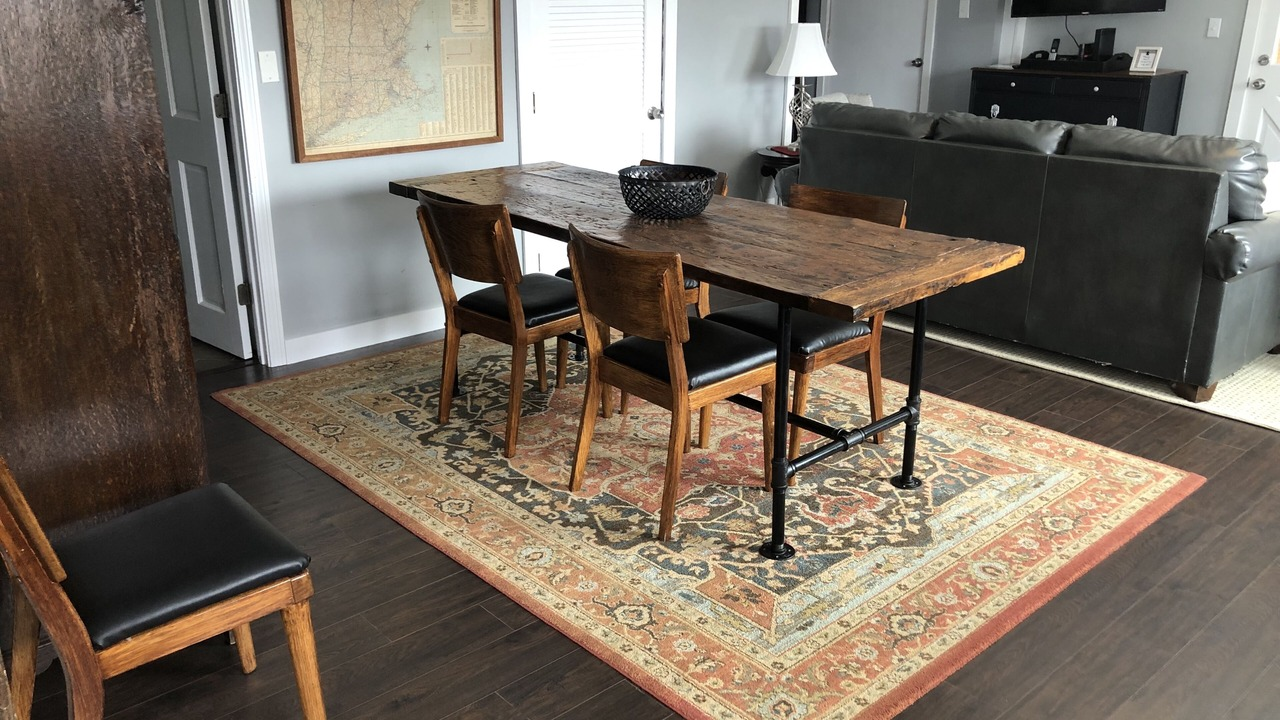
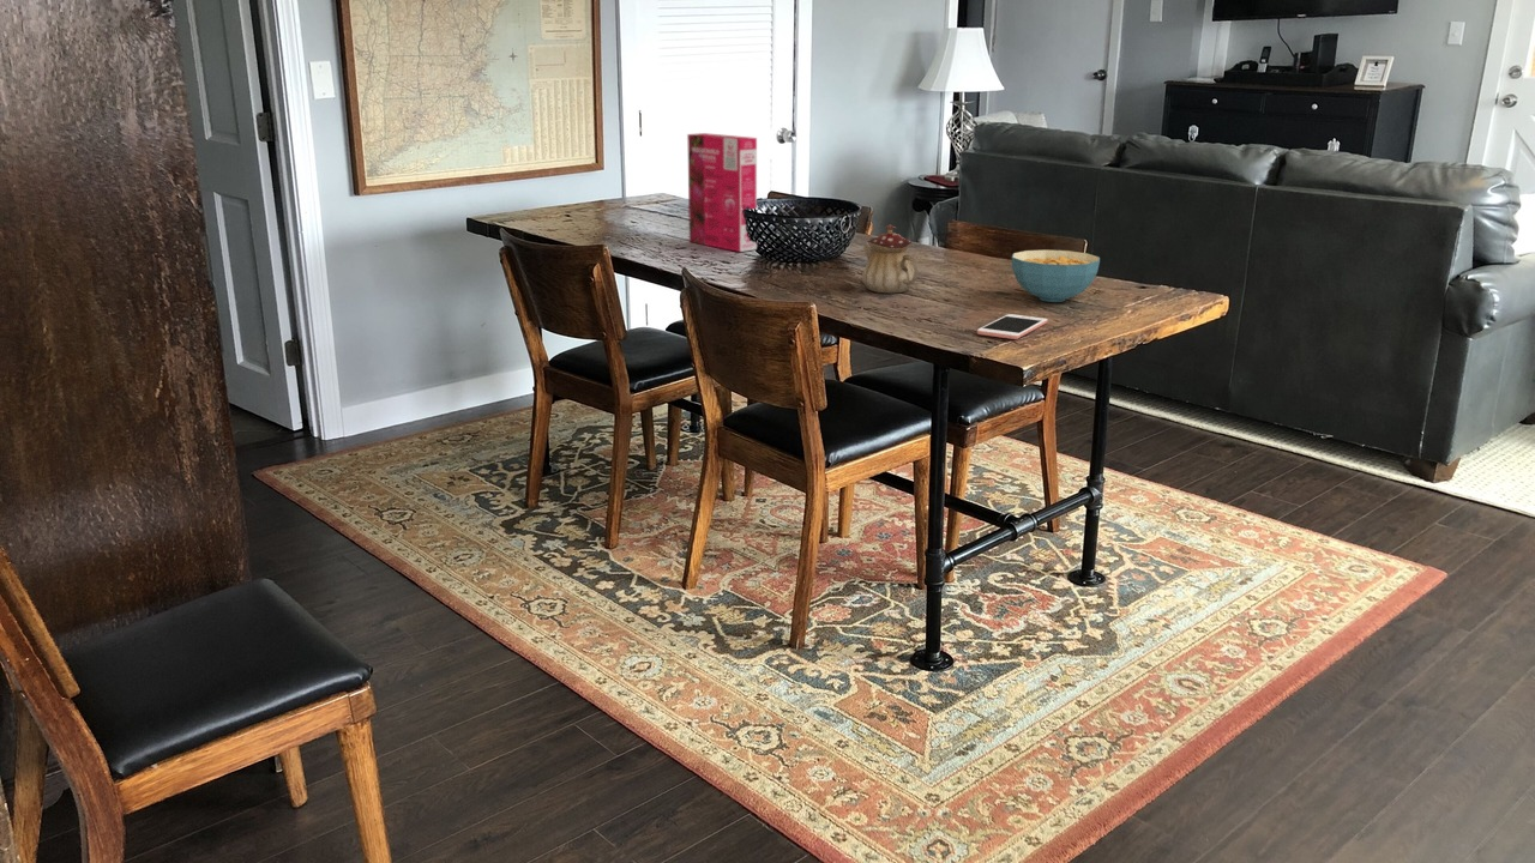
+ cereal bowl (1053, 278)
+ teapot (891, 257)
+ cell phone (1012, 326)
+ cereal box (722, 191)
